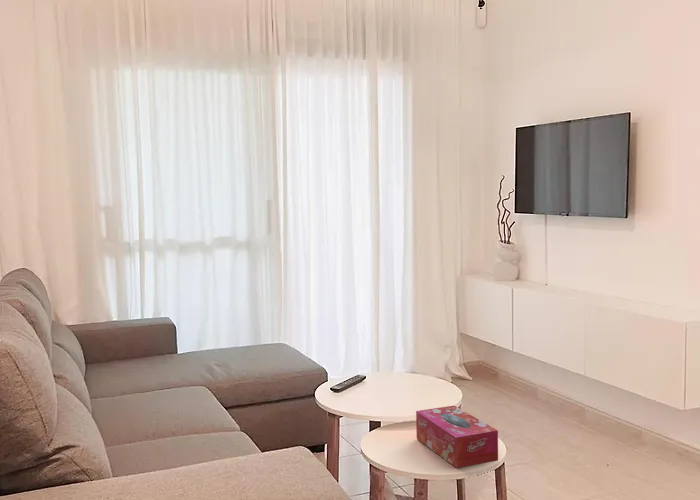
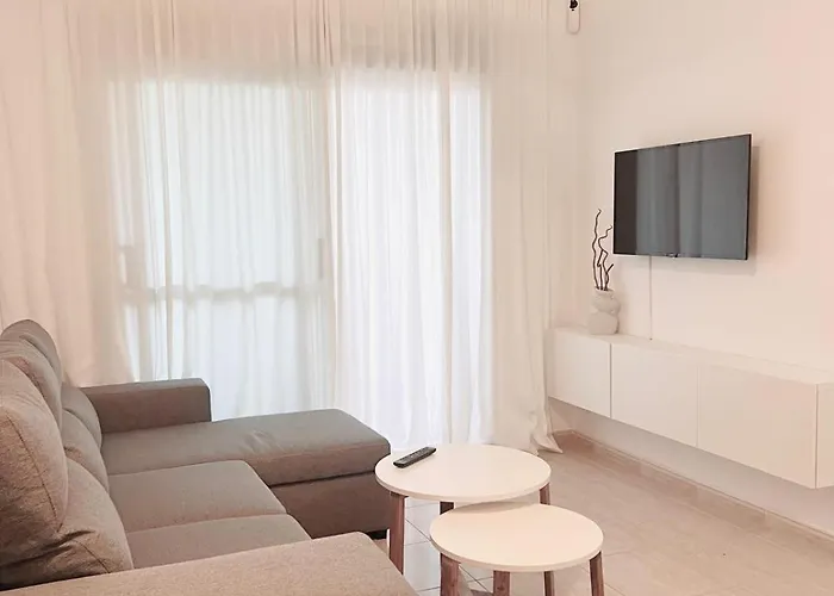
- tissue box (455, 434)
